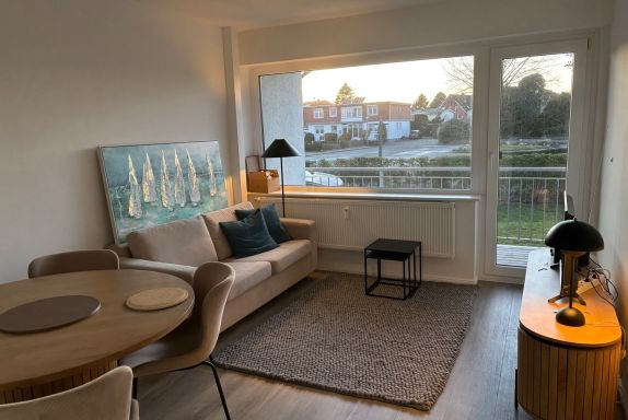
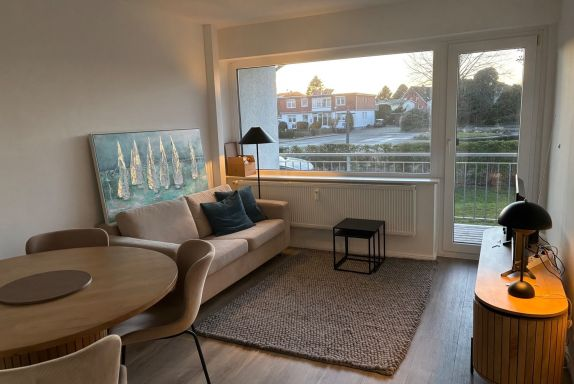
- plate (158, 298)
